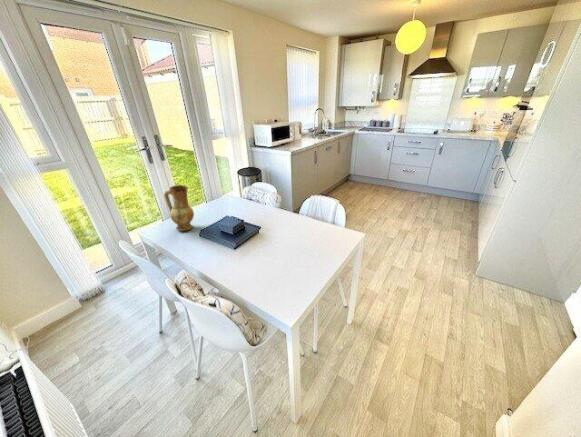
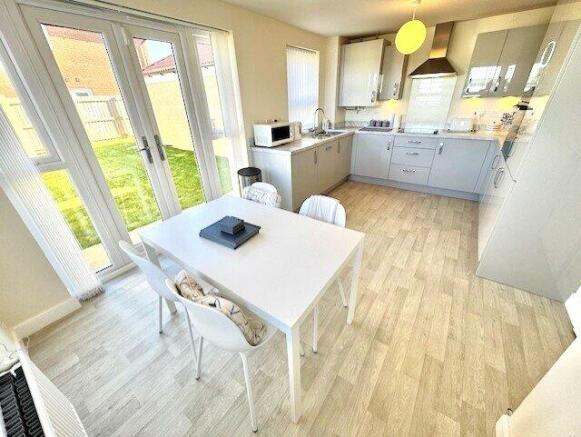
- ceramic jug (179, 208)
